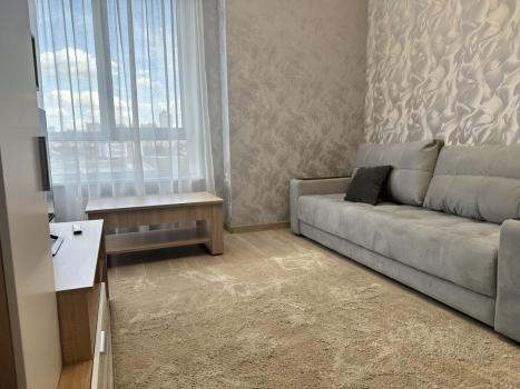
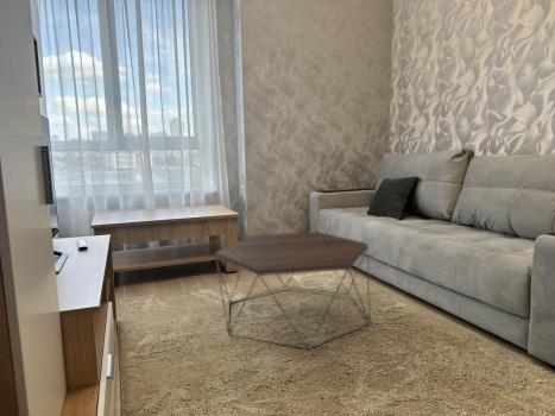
+ coffee table (290, 278)
